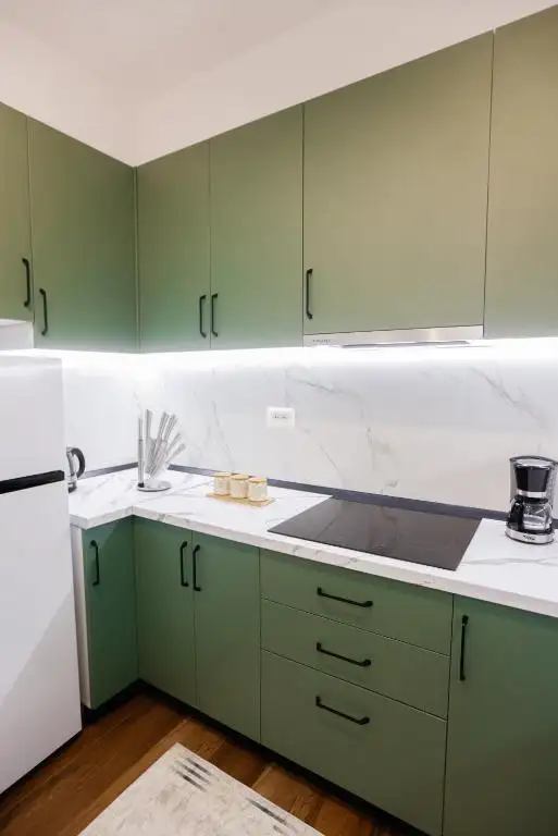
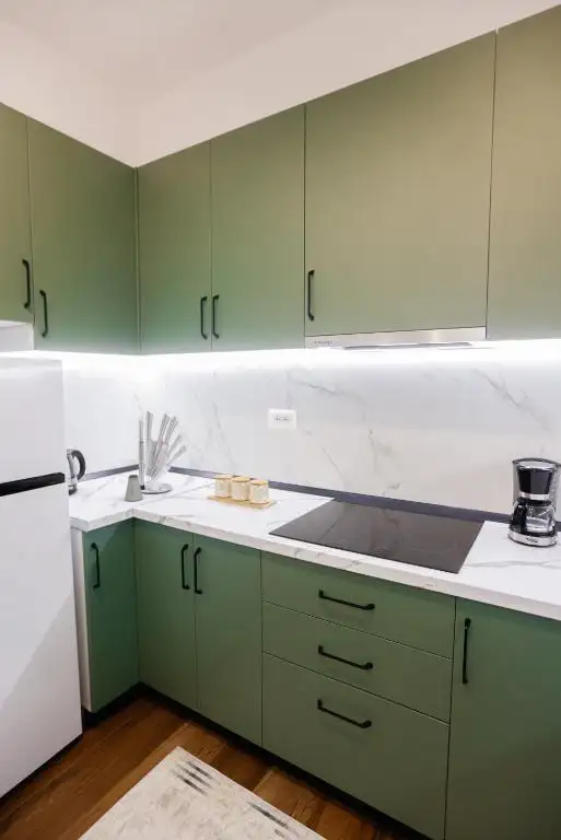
+ saltshaker (133, 487)
